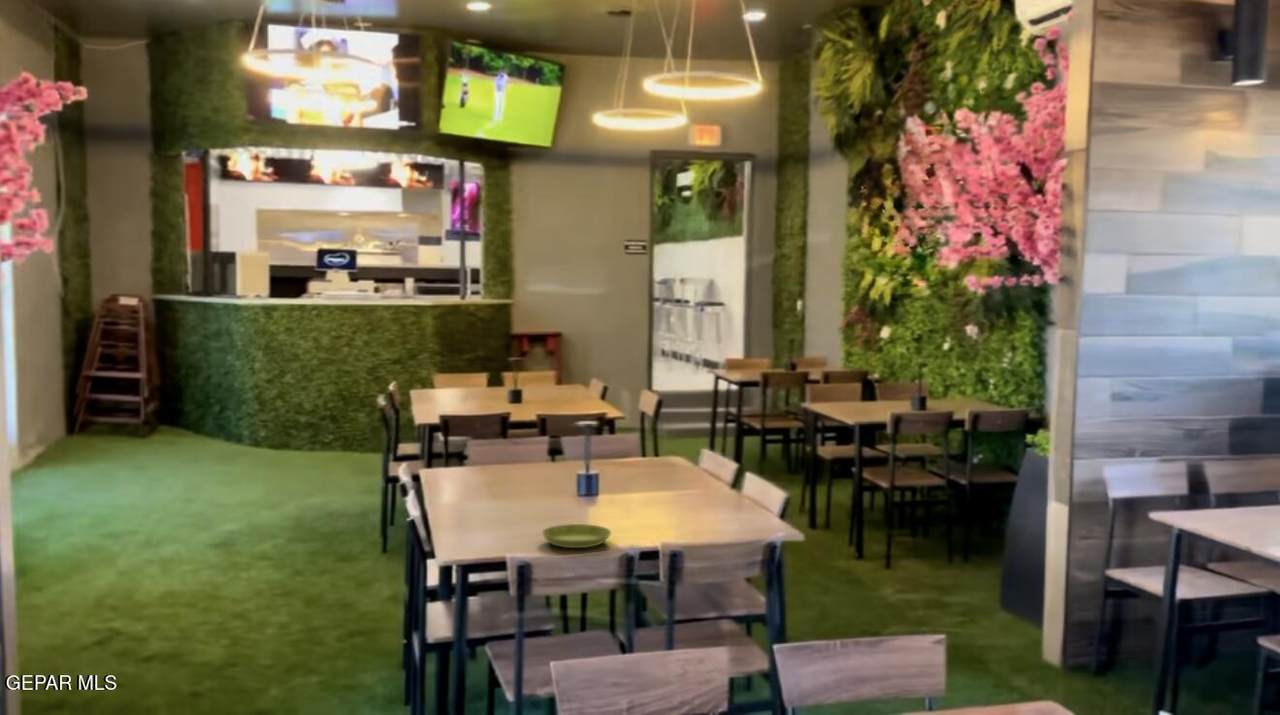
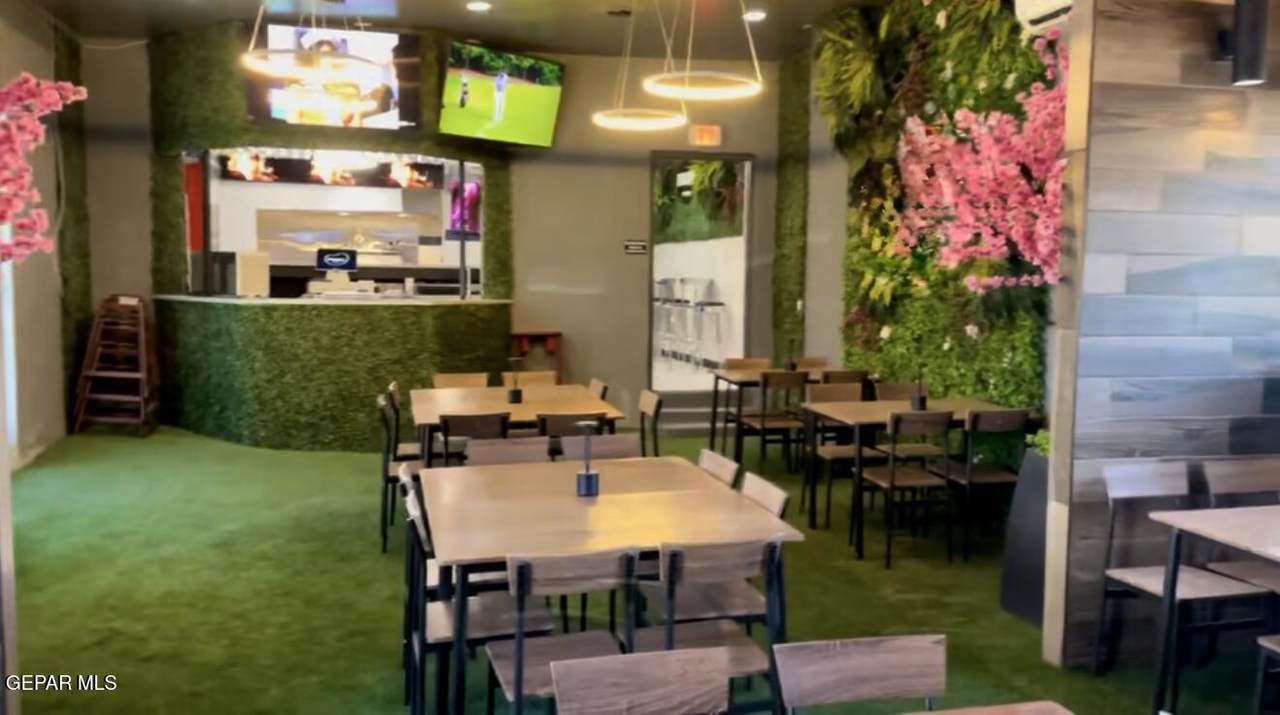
- saucer (576, 536)
